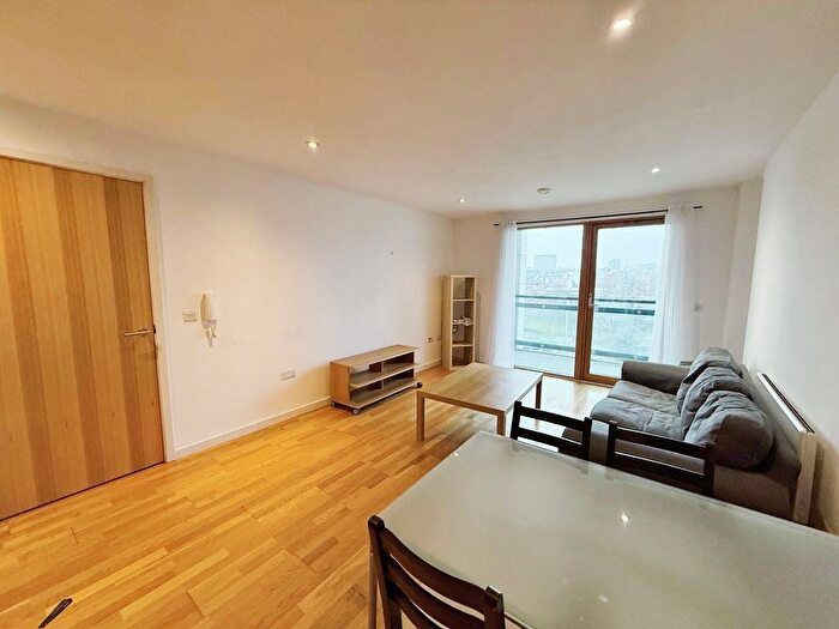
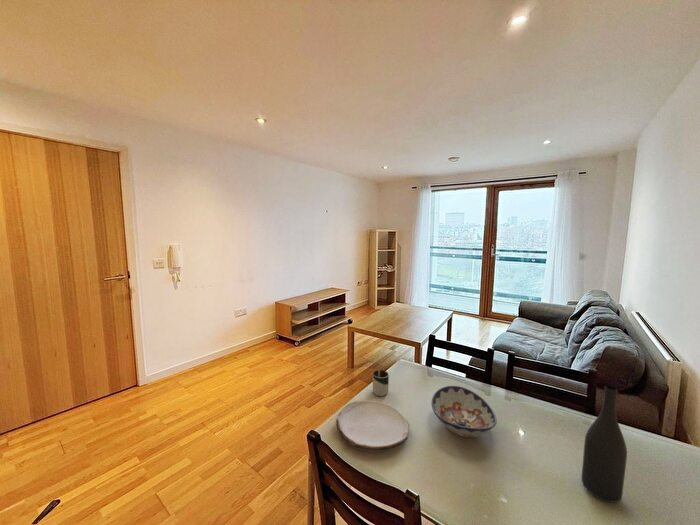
+ wine bottle (605, 440)
+ cup (380, 381)
+ decorative bowl (462, 415)
+ plate (372, 424)
